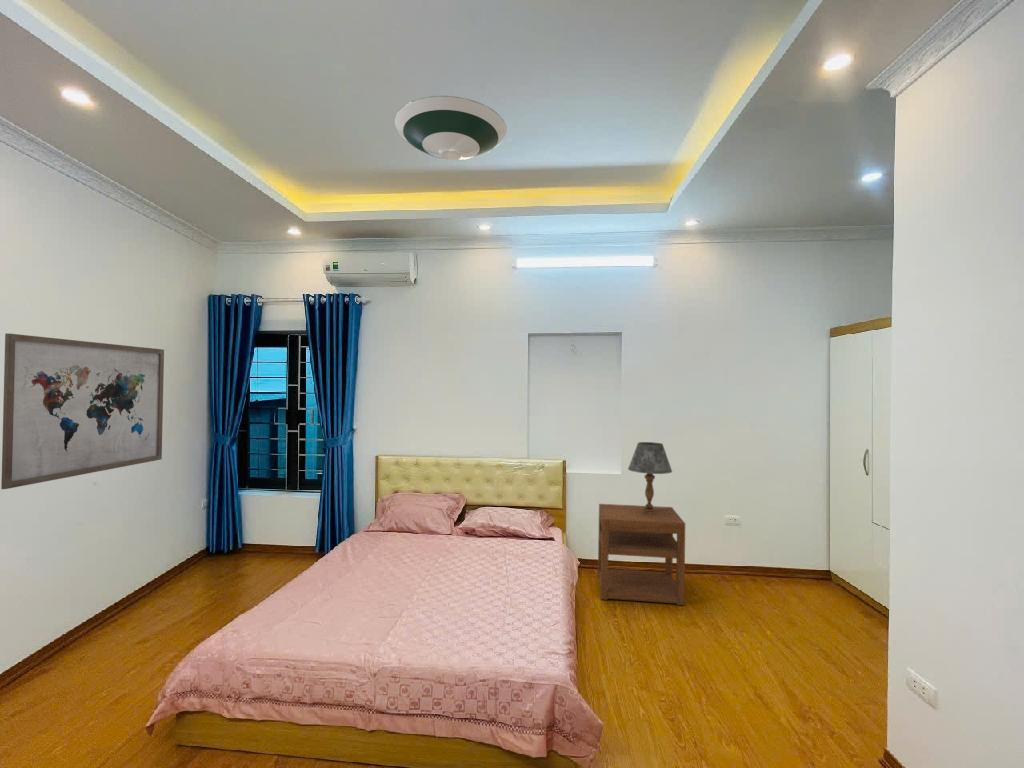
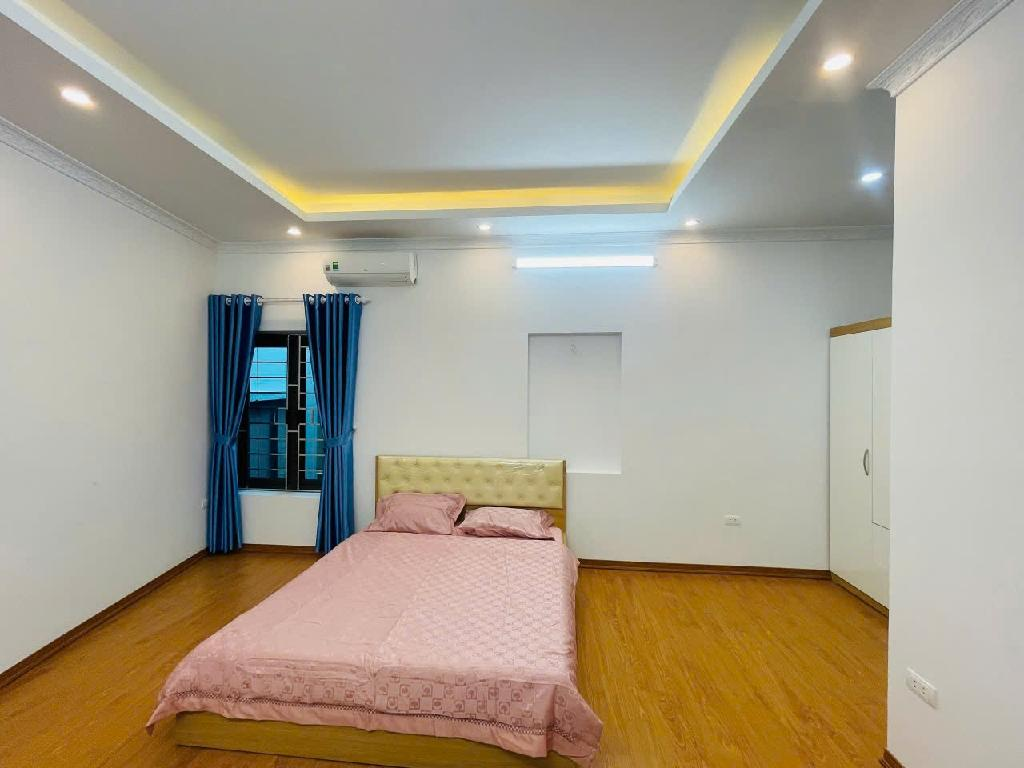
- nightstand (638, 550)
- table lamp (649, 477)
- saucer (451, 142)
- wall art (96, 407)
